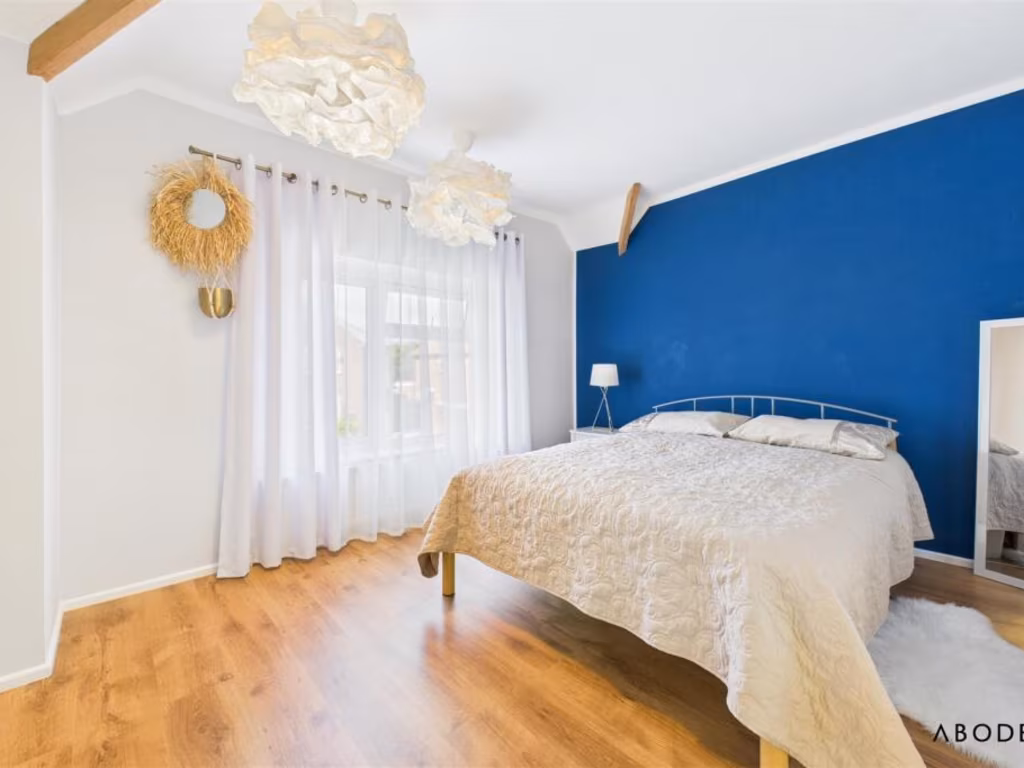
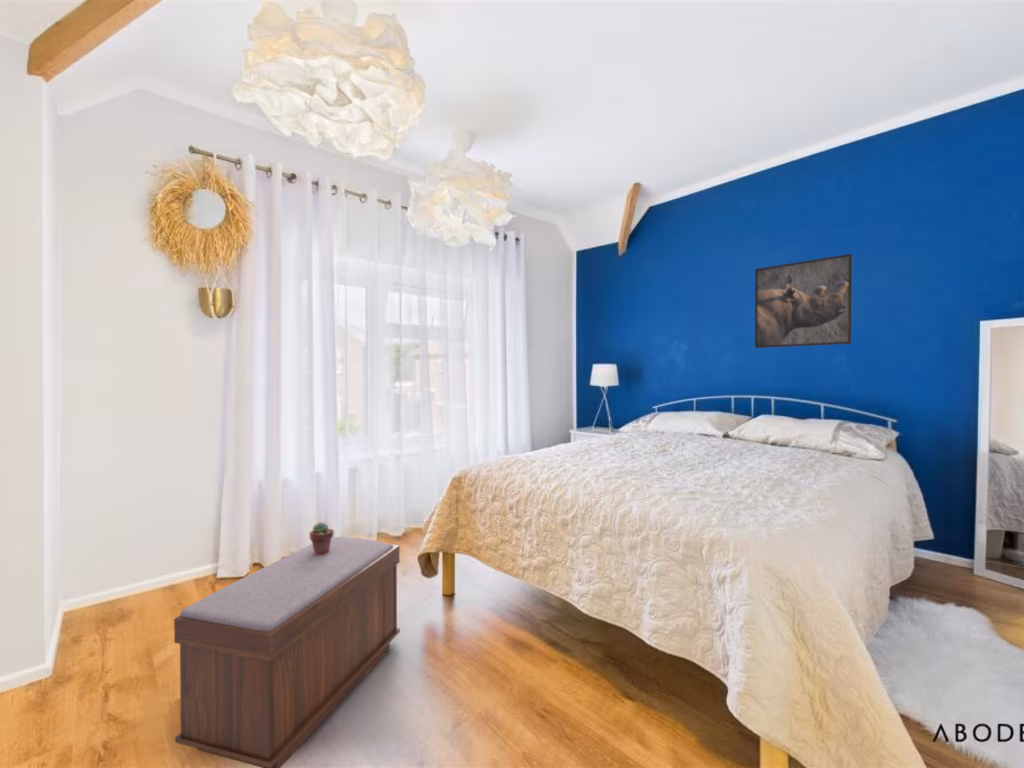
+ potted succulent (321, 537)
+ bench (306, 629)
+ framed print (800, 304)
